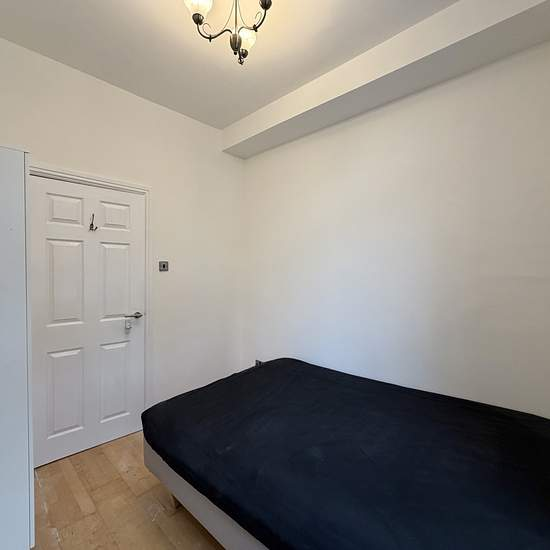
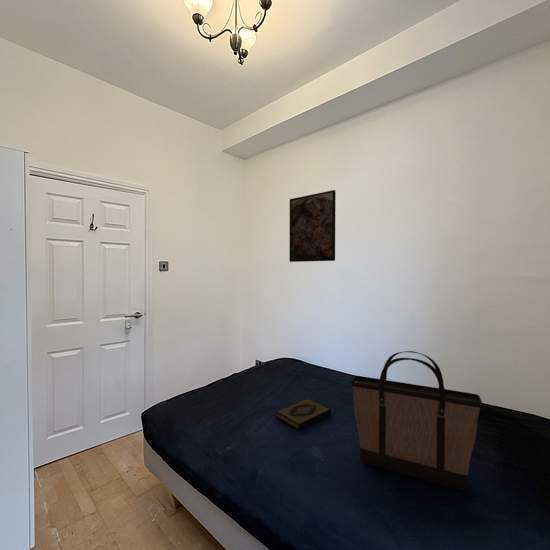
+ hardback book (303, 413)
+ shopping bag (410, 413)
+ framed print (311, 228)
